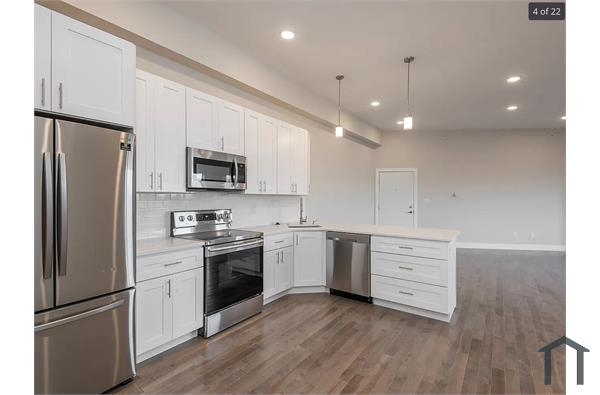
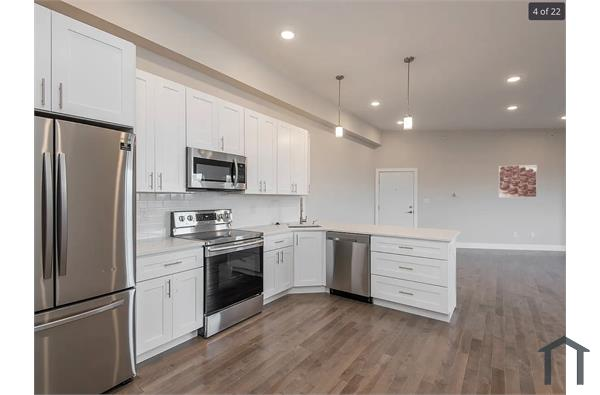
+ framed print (517, 181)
